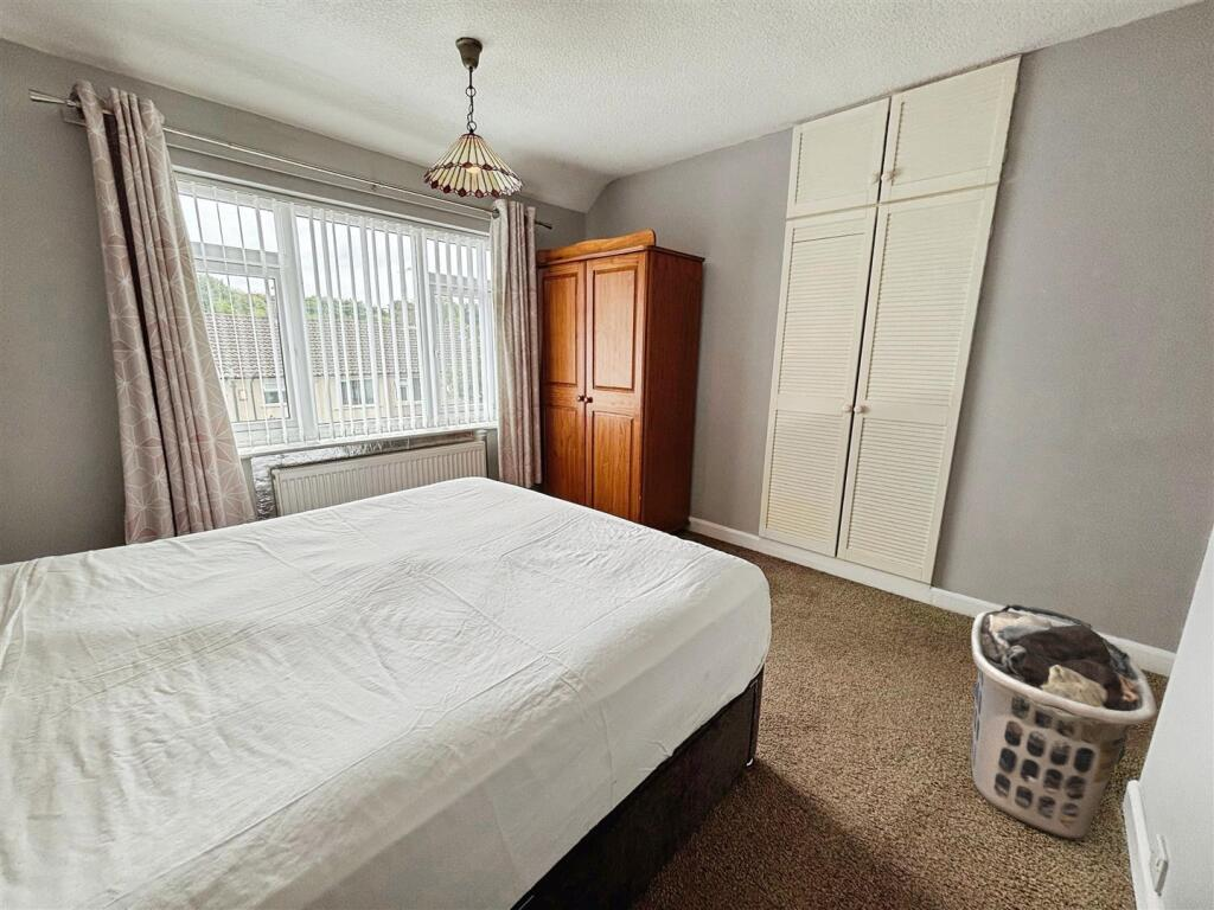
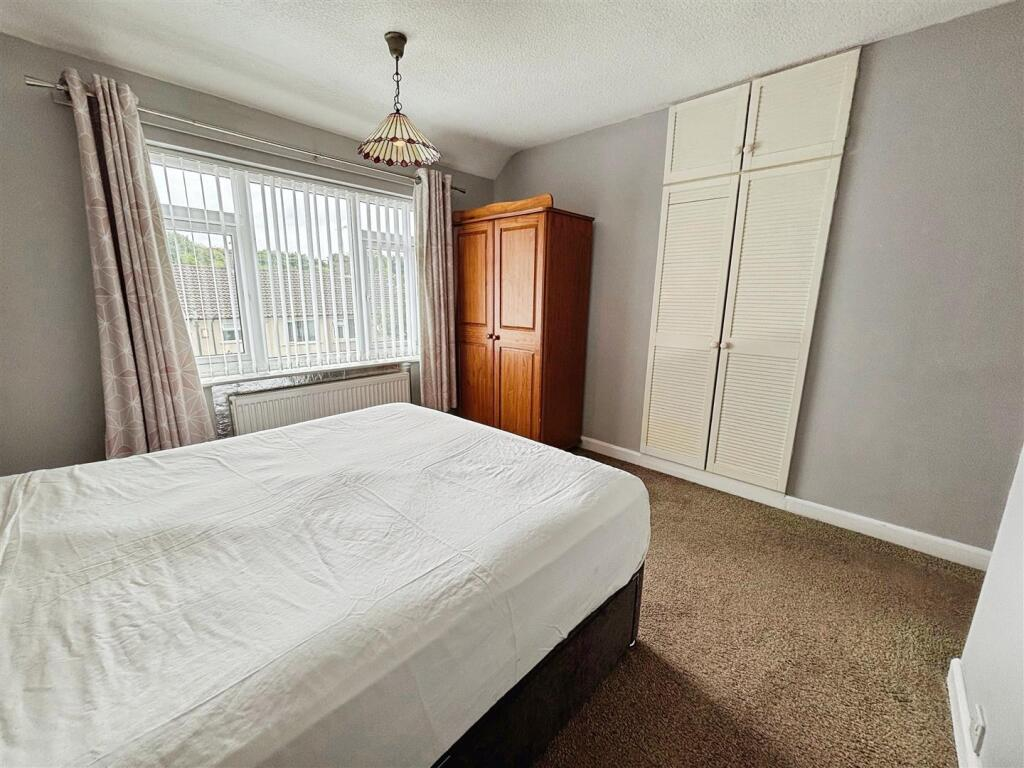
- clothes hamper (1042, 705)
